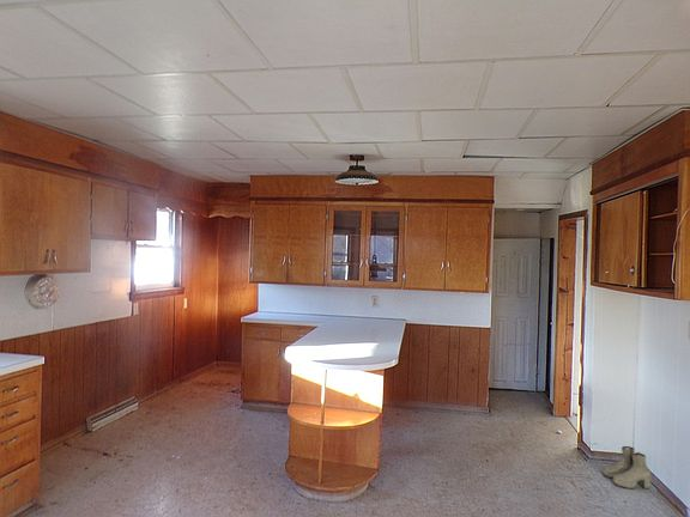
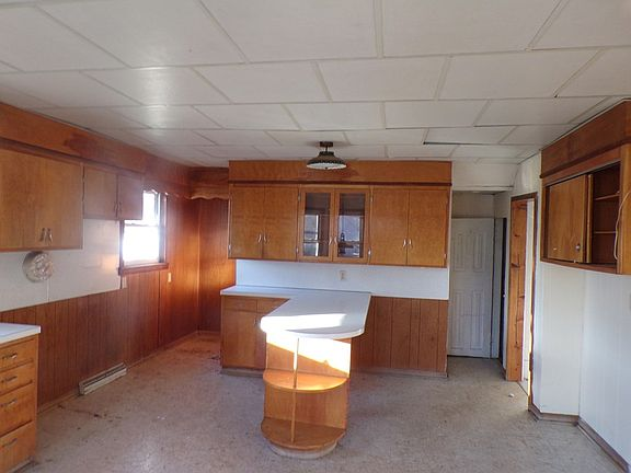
- boots (627, 466)
